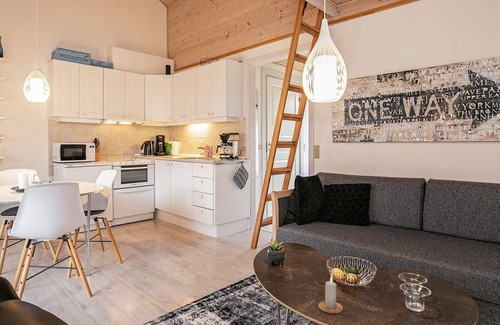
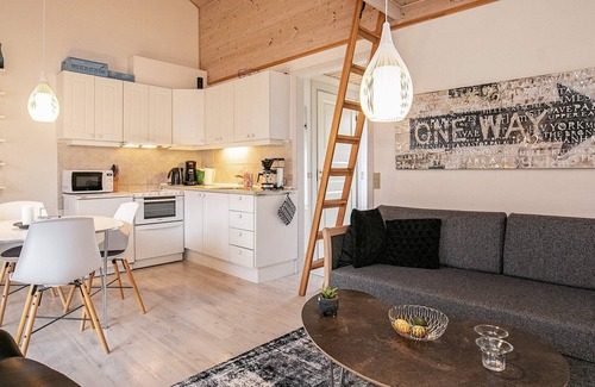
- candle (330, 290)
